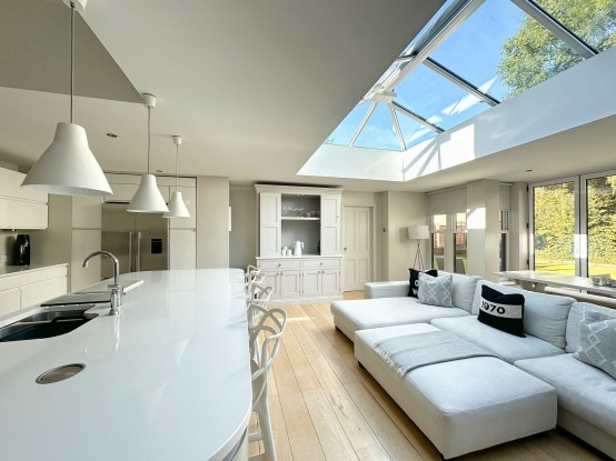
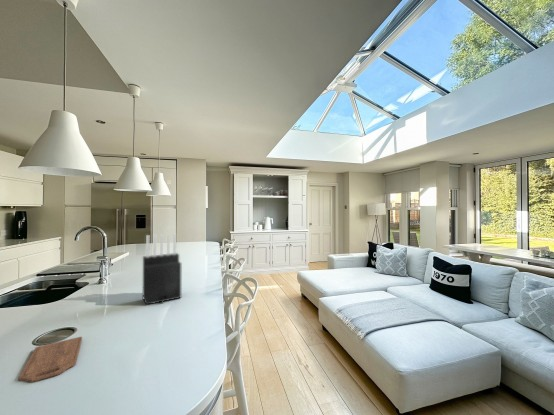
+ knife block (162, 267)
+ cutting board (53, 357)
